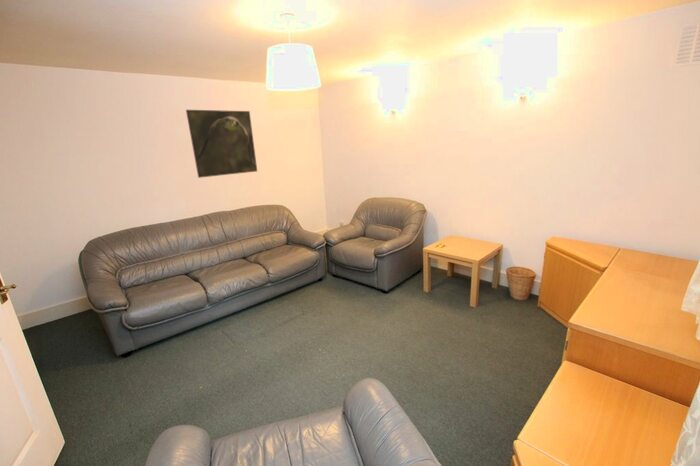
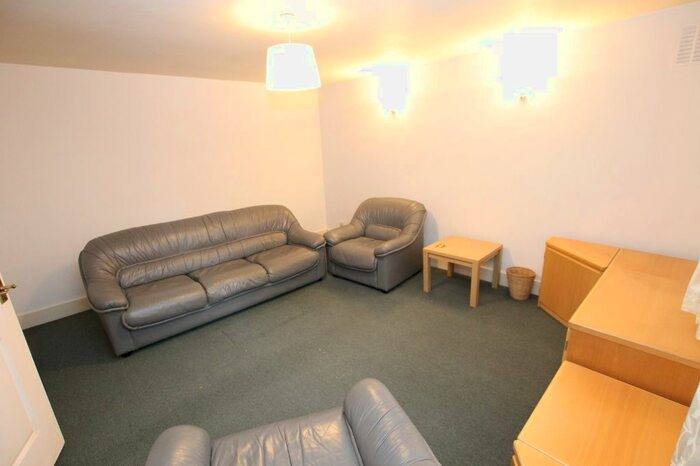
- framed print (224, 143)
